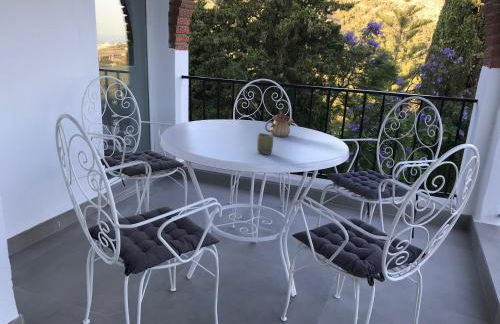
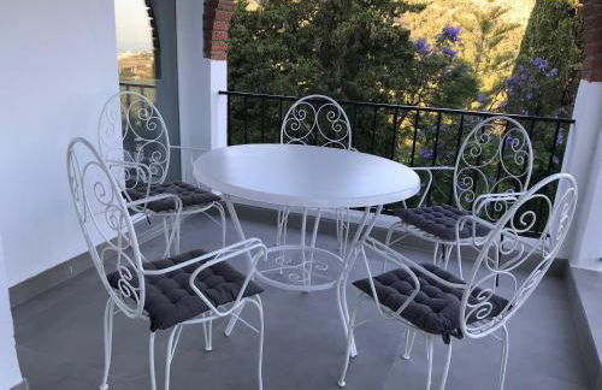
- cup (265, 143)
- teapot (279, 123)
